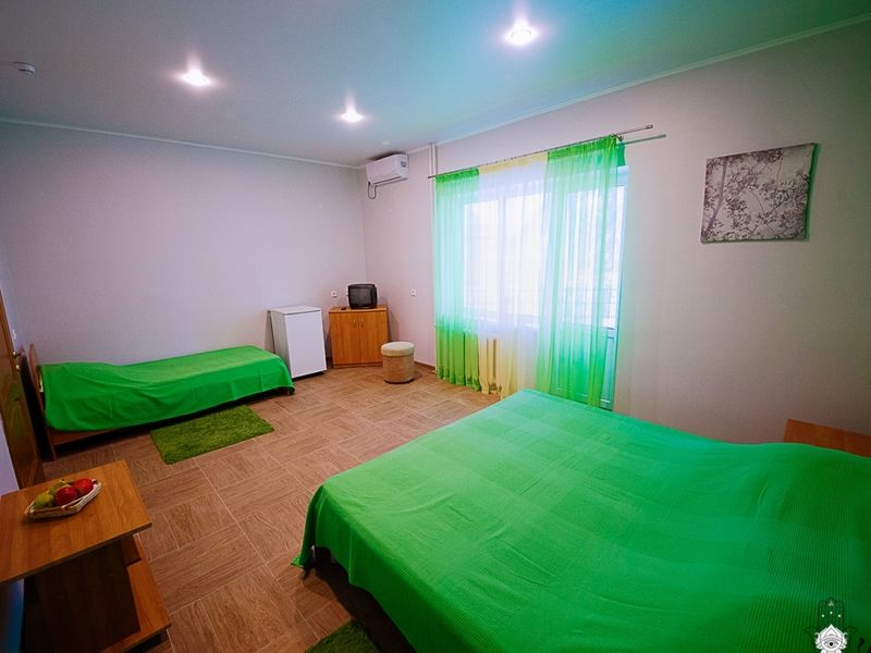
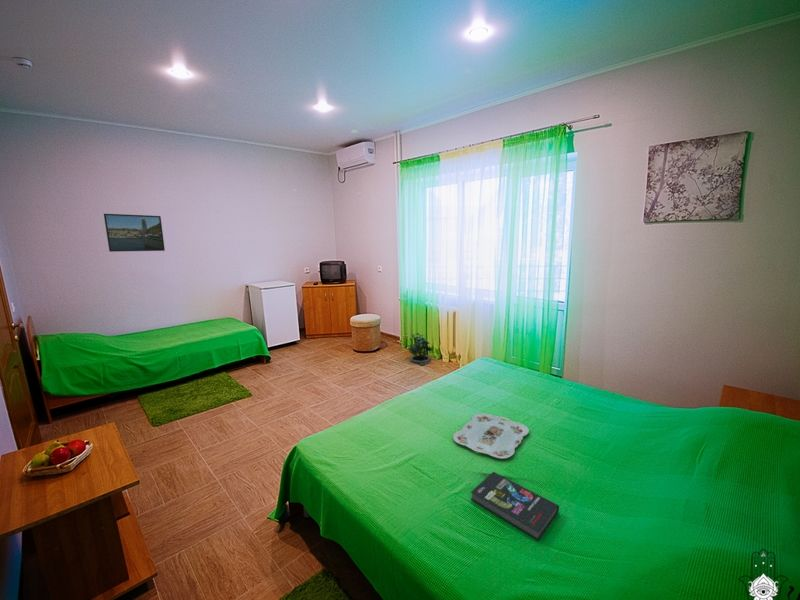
+ serving tray (491, 434)
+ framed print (135, 233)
+ potted plant (419, 346)
+ book (513, 501)
